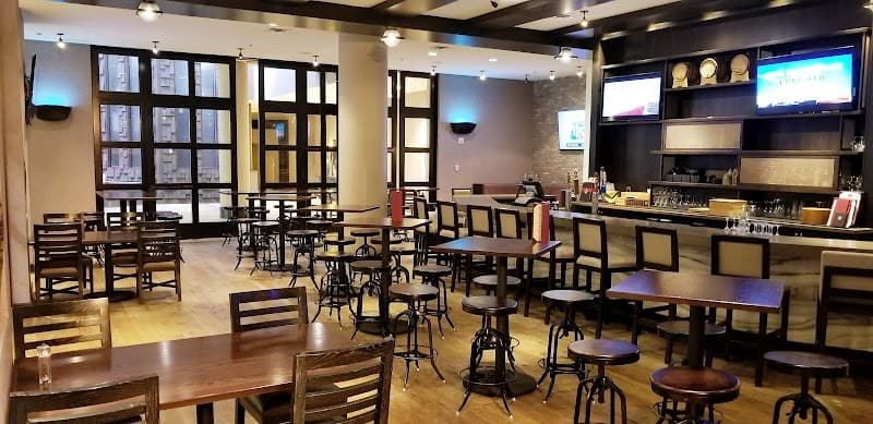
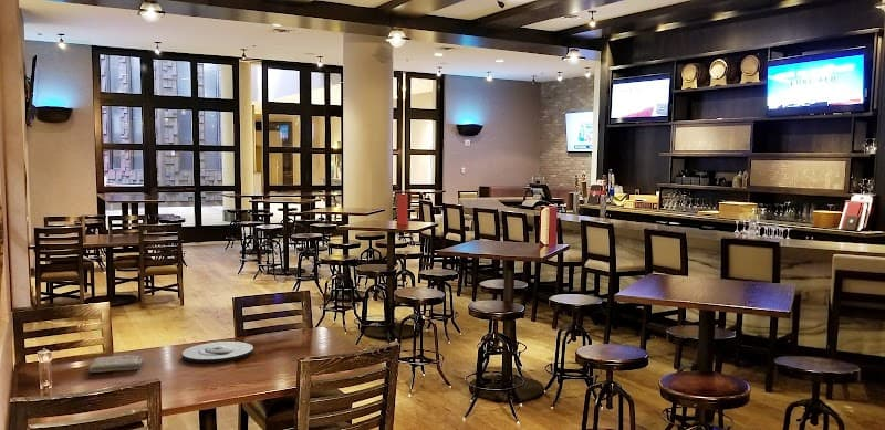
+ washcloth (116, 363)
+ plate (218, 349)
